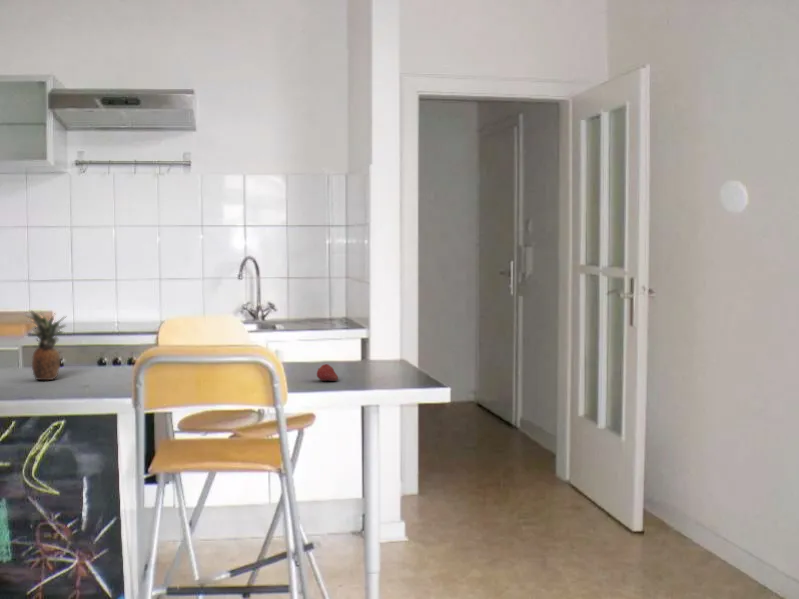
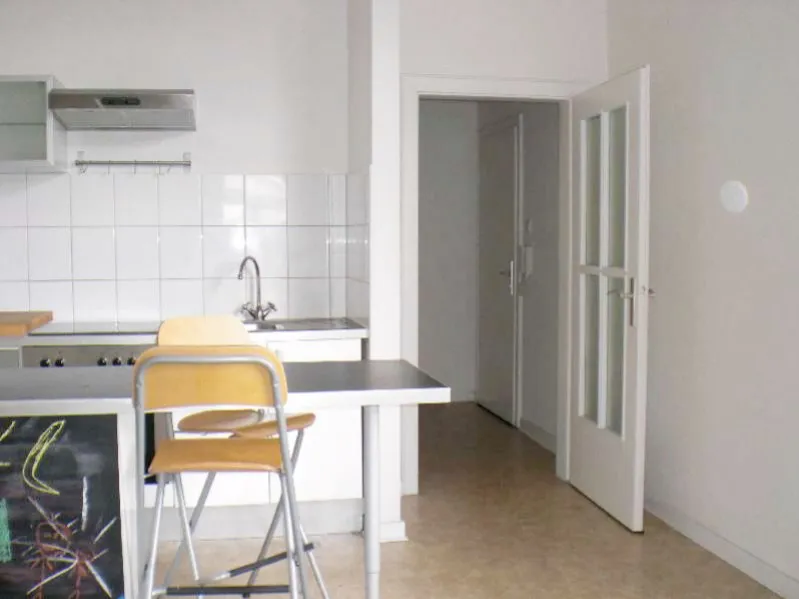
- fruit (45, 344)
- fruit (327, 372)
